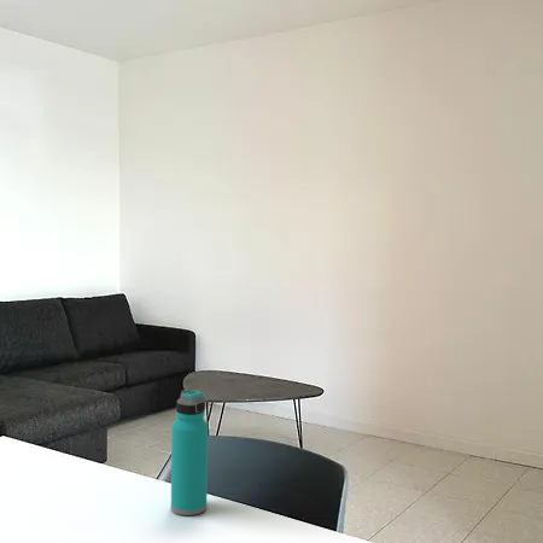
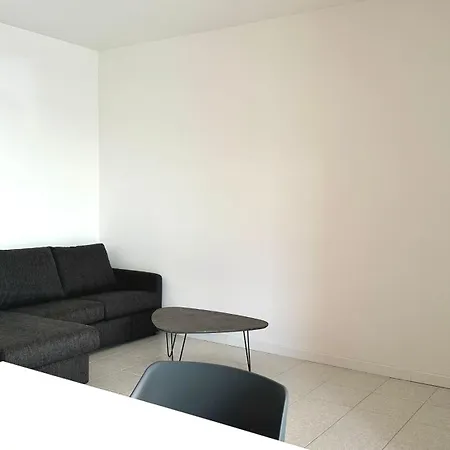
- water bottle (189, 449)
